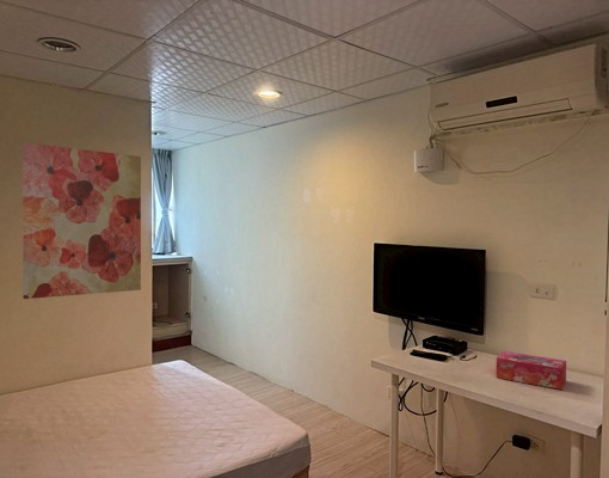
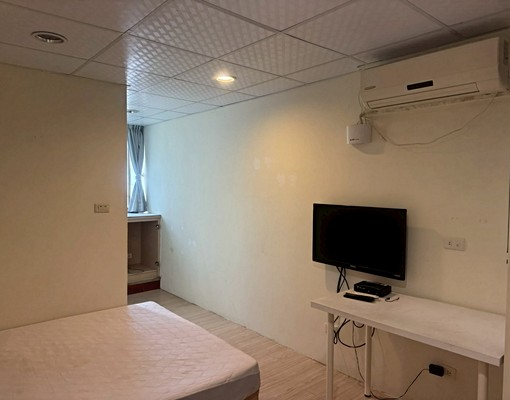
- tissue box (530, 368)
- wall art (86, 221)
